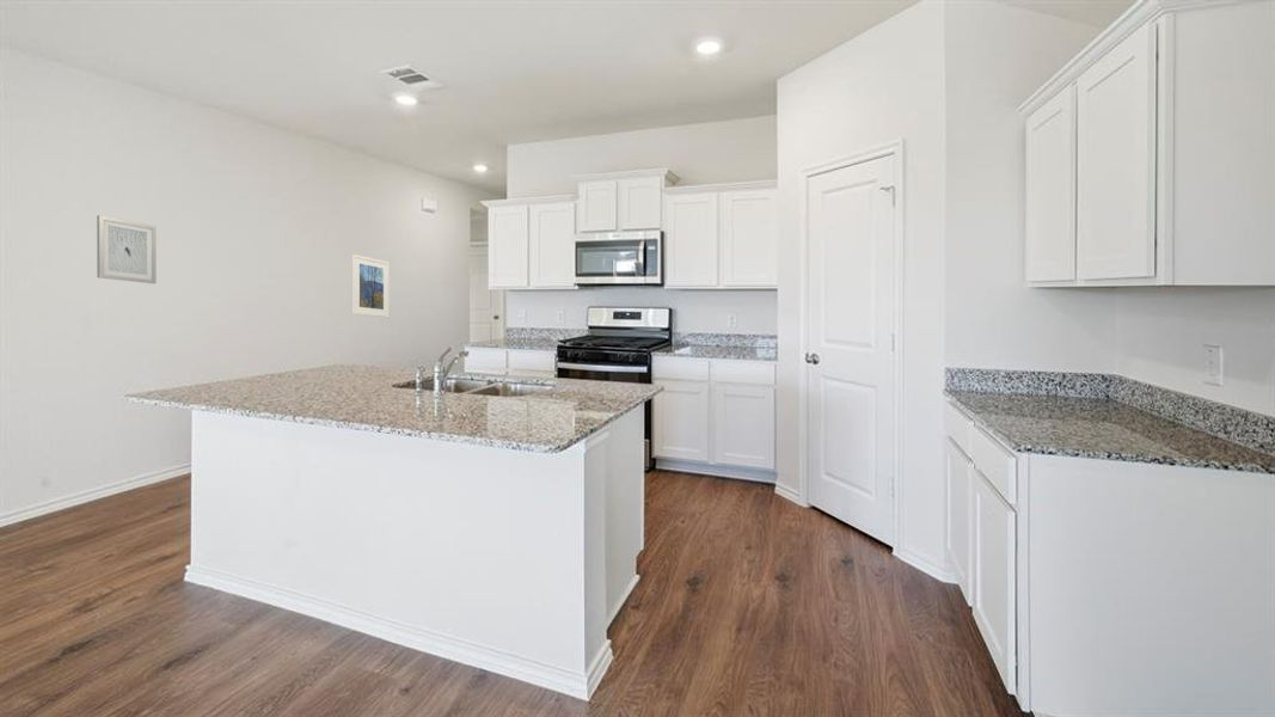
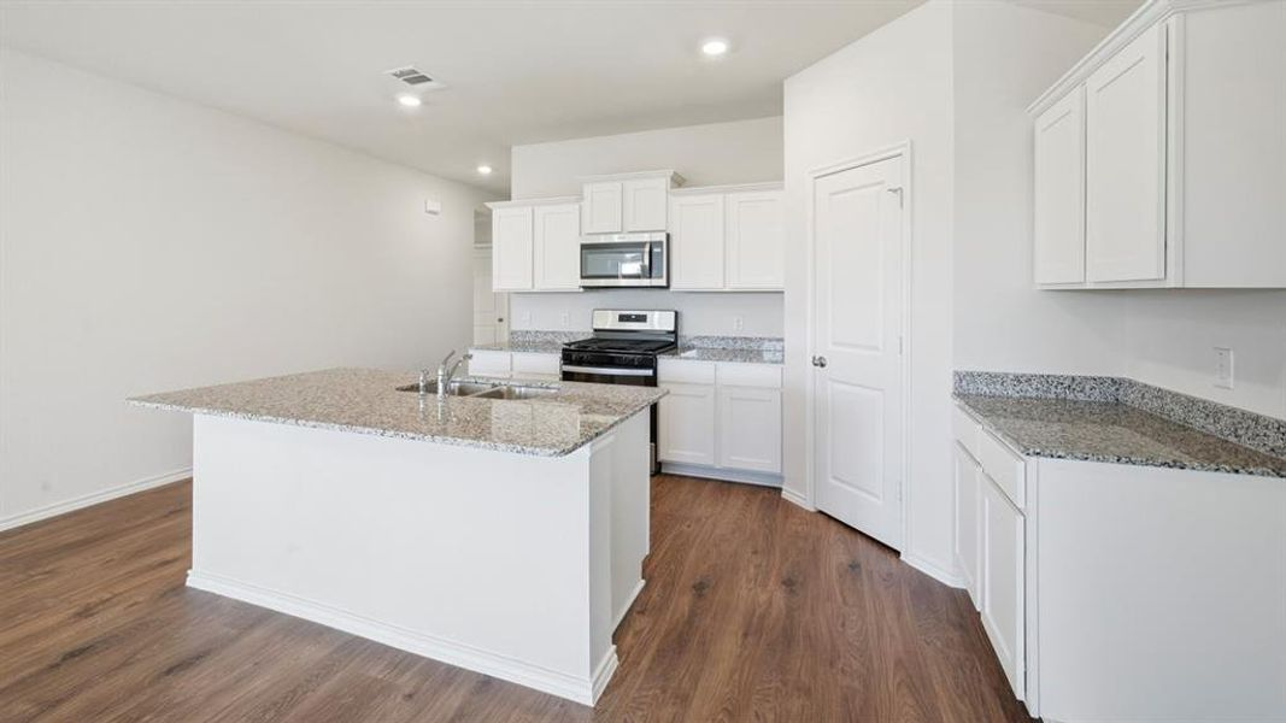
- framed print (370, 287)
- wall art (127, 251)
